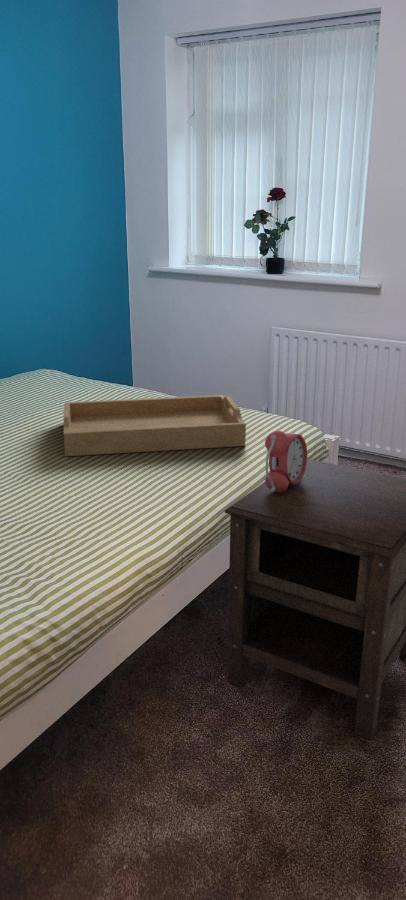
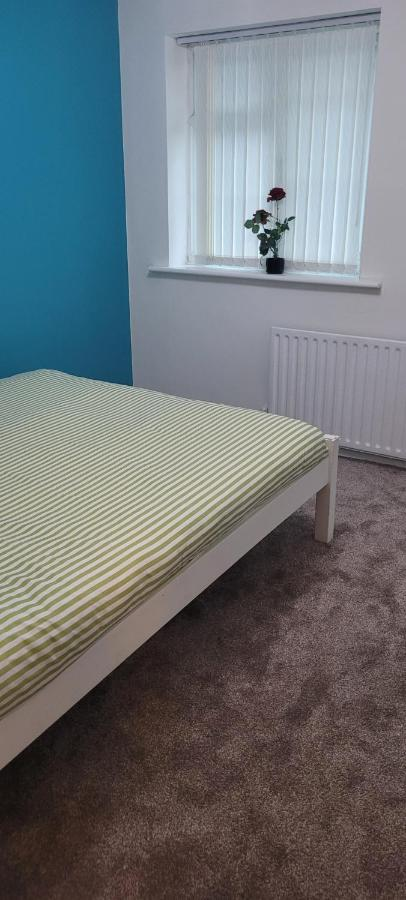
- nightstand (331, 585)
- serving tray (151, 419)
- alarm clock (285, 456)
